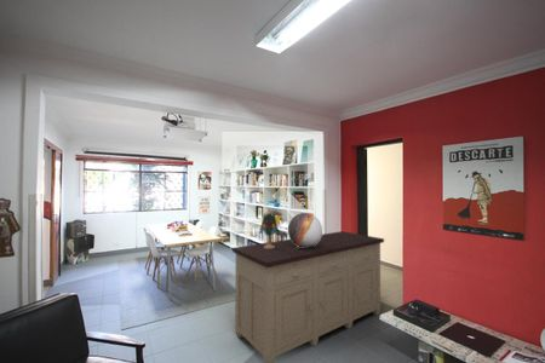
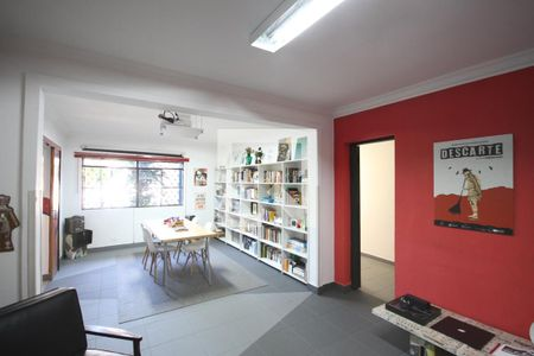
- sideboard (314, 283)
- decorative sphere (304, 229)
- table lamp (269, 227)
